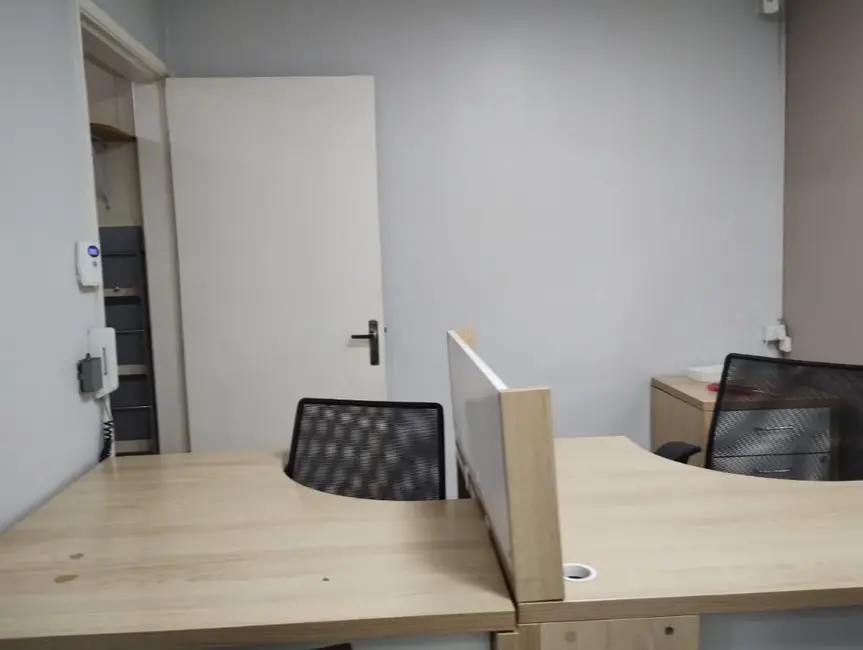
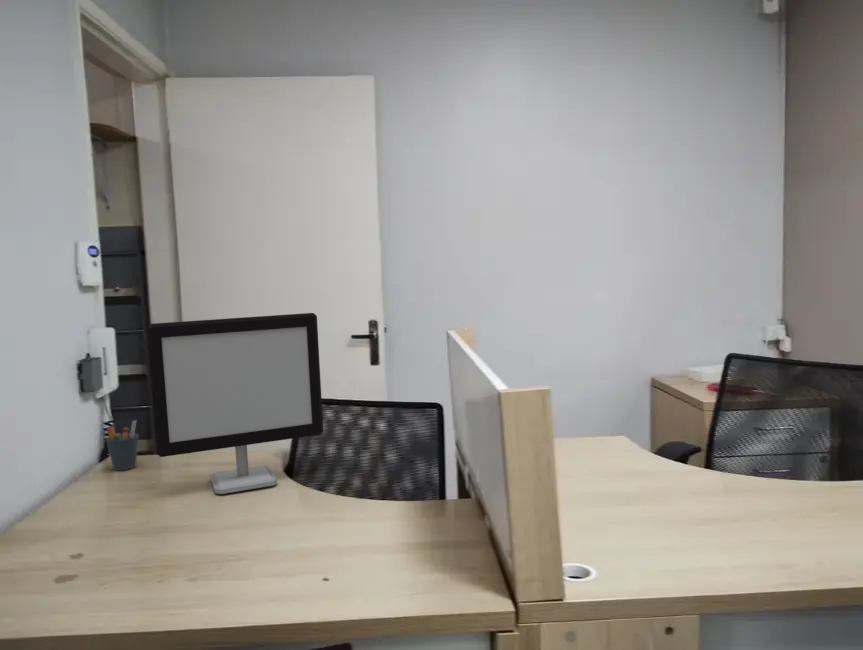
+ pen holder (122, 444)
+ computer monitor (240, 400)
